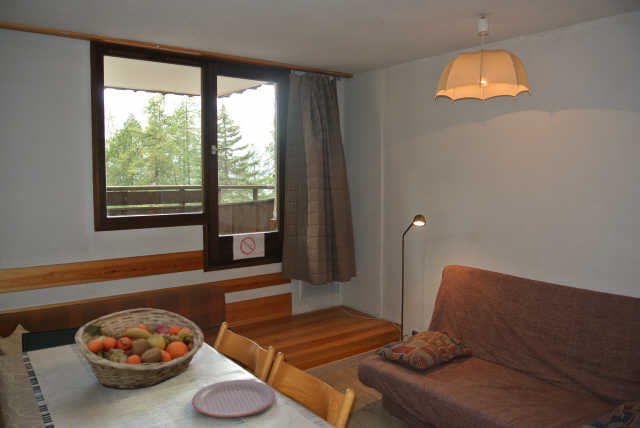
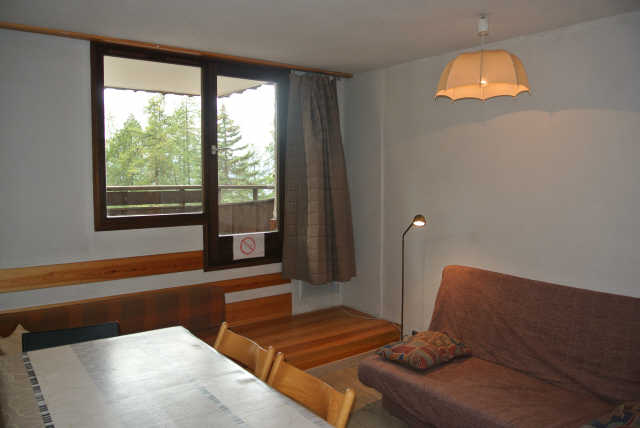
- plate (234, 399)
- fruit basket (143, 345)
